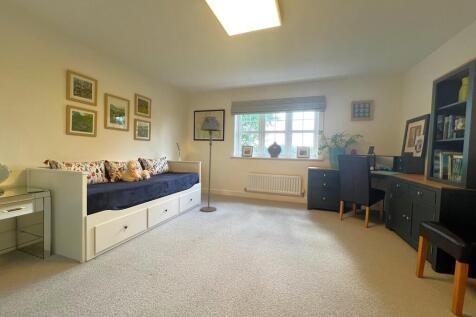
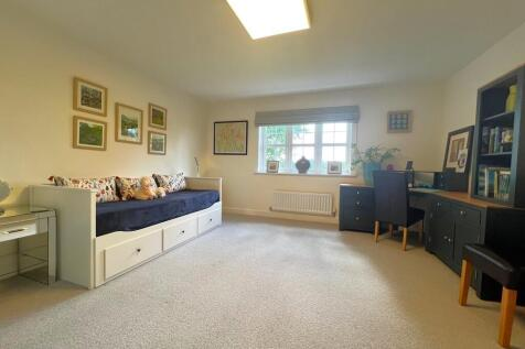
- floor lamp (210, 163)
